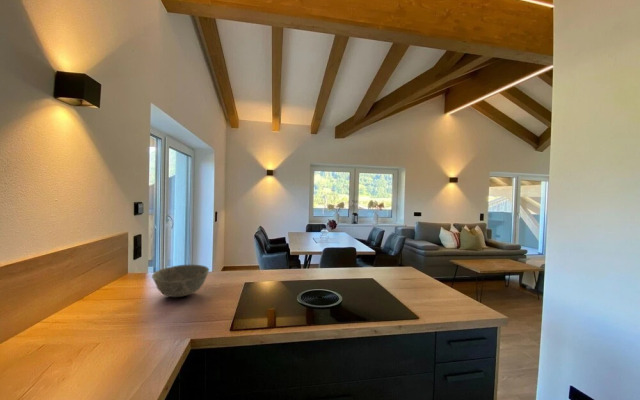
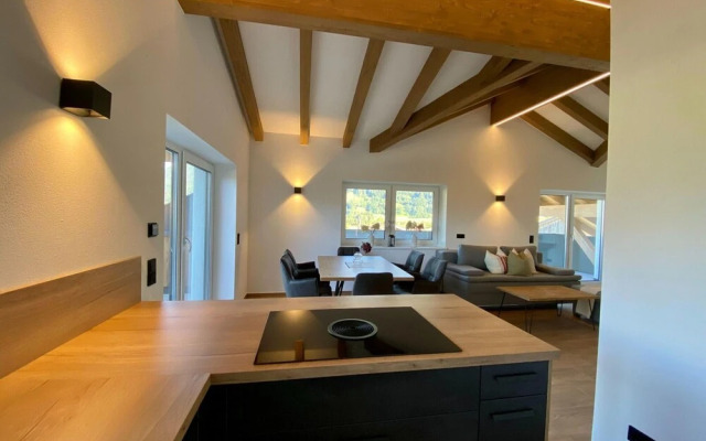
- bowl (181, 282)
